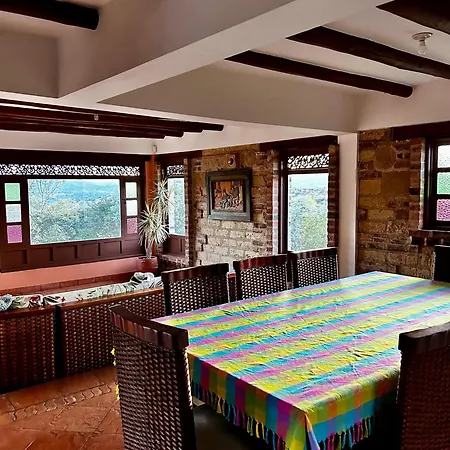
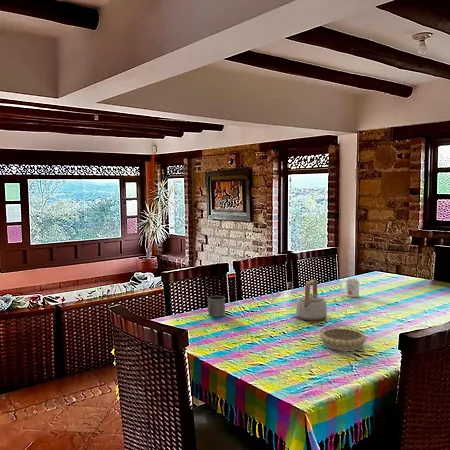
+ mug (349, 287)
+ mug (215, 306)
+ teapot (310, 300)
+ decorative bowl (342, 340)
